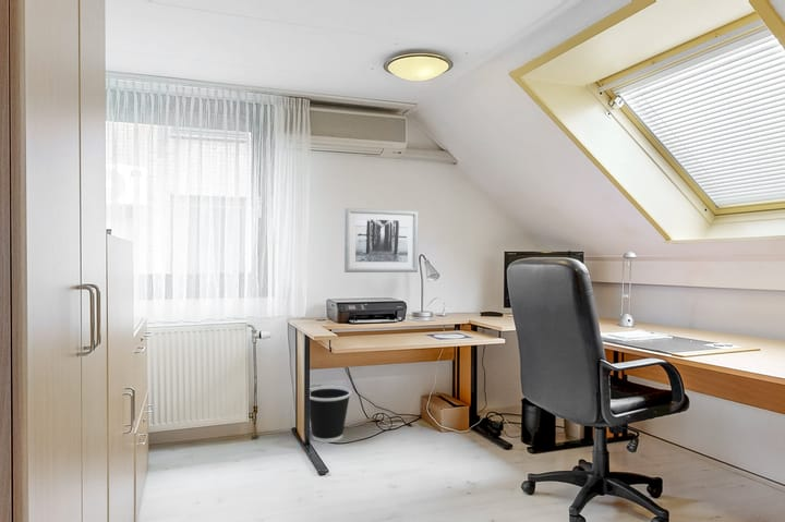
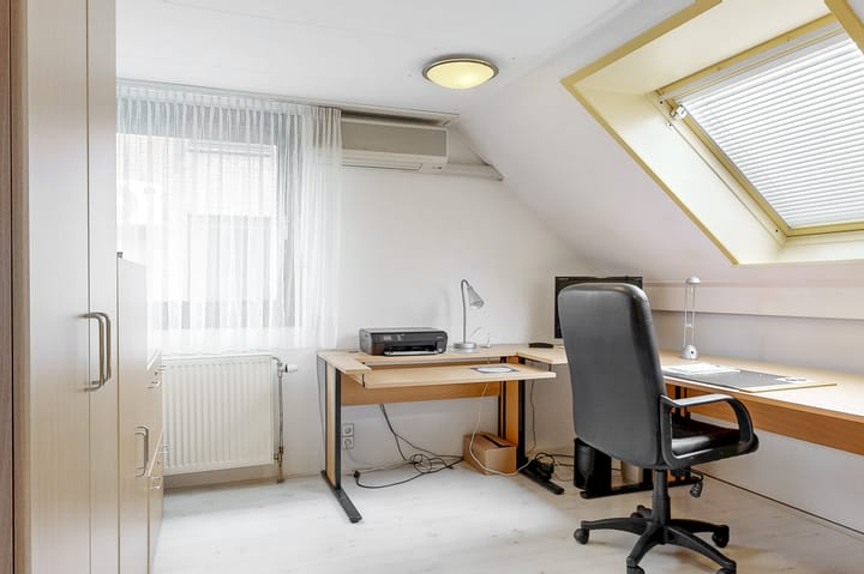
- wall art (382, 241)
- wastebasket (327, 414)
